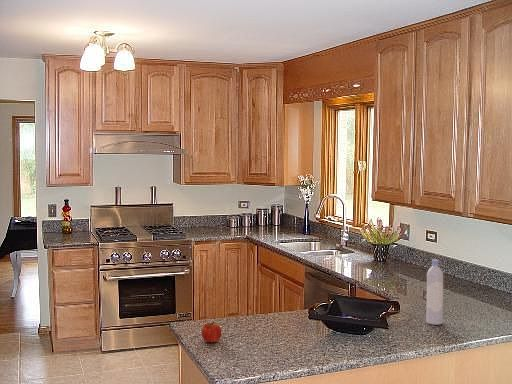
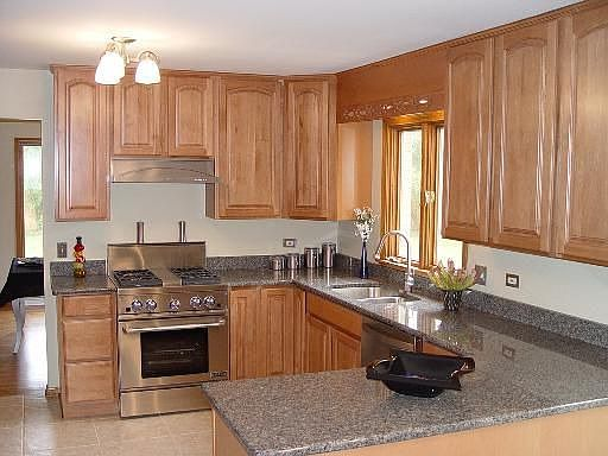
- bottle (434, 291)
- fruit (211, 331)
